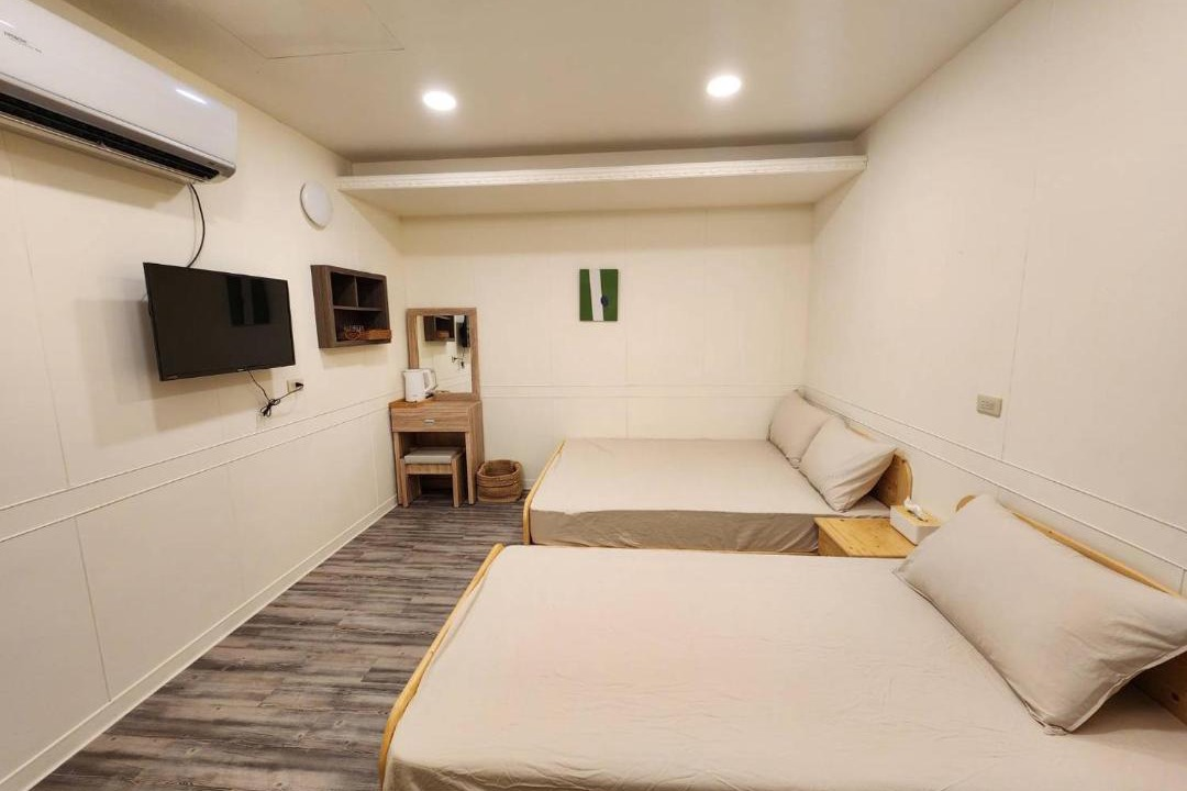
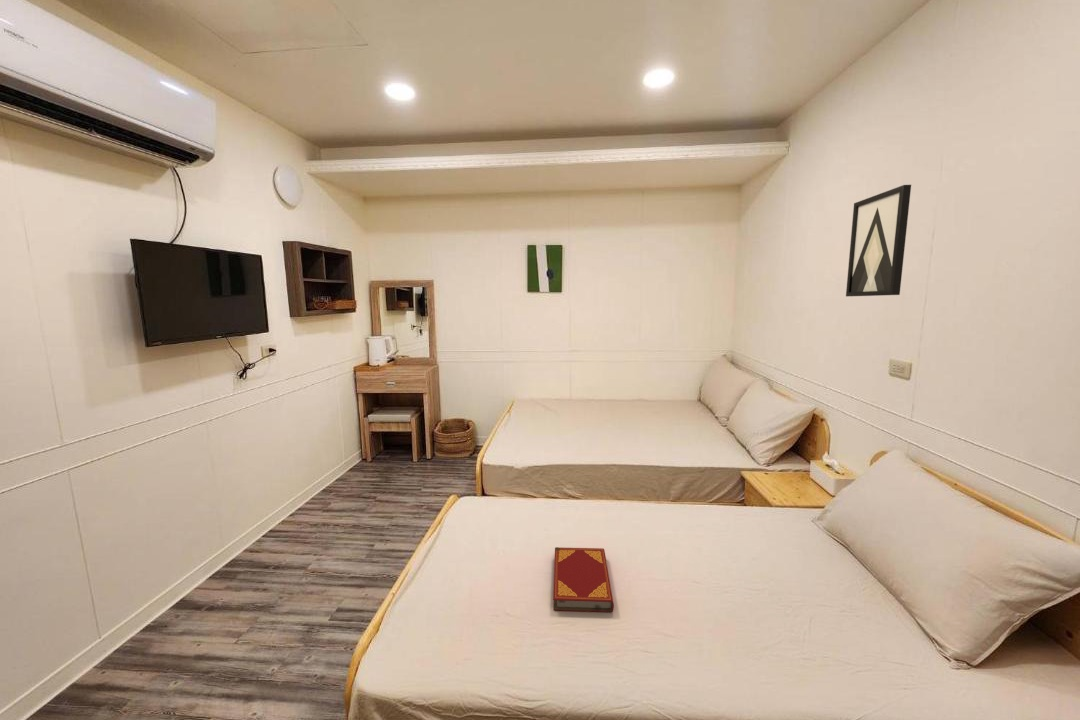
+ wall art (875, 246)
+ hardback book (581, 576)
